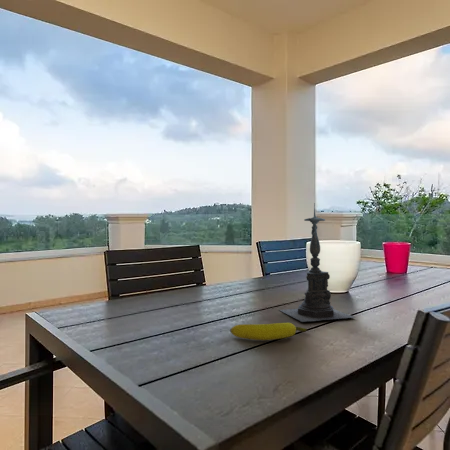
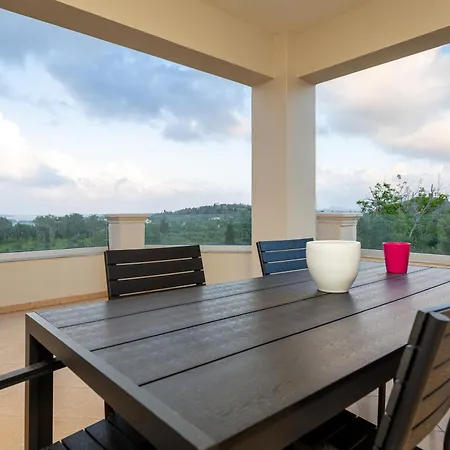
- banana (270, 328)
- candle holder (315, 258)
